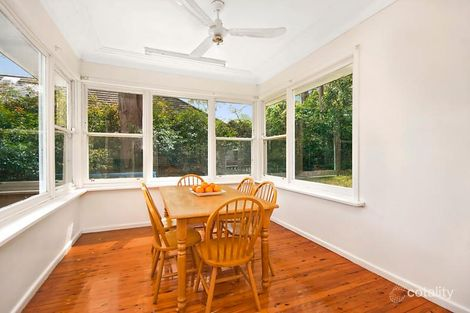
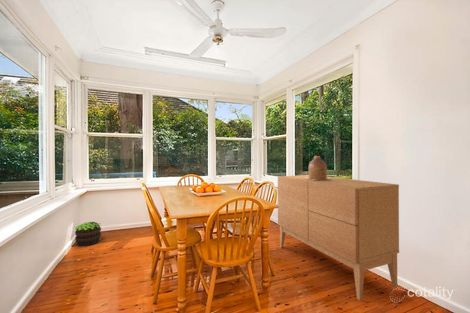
+ sideboard (327, 221)
+ ceramic jug (317, 167)
+ potted plant (88, 232)
